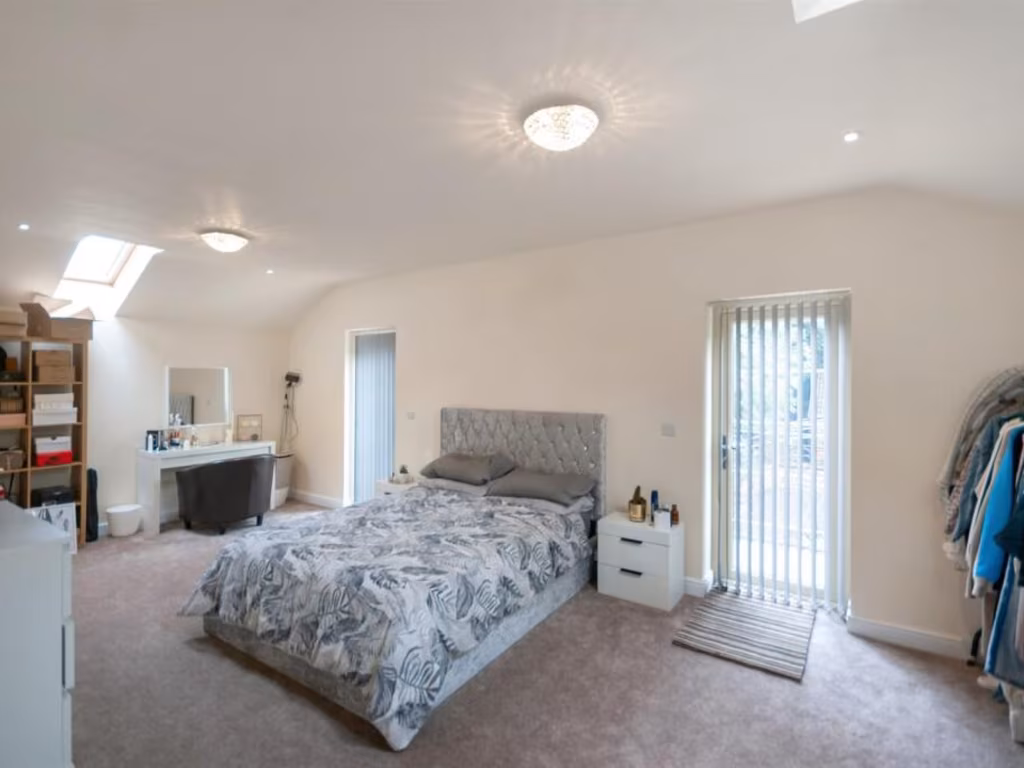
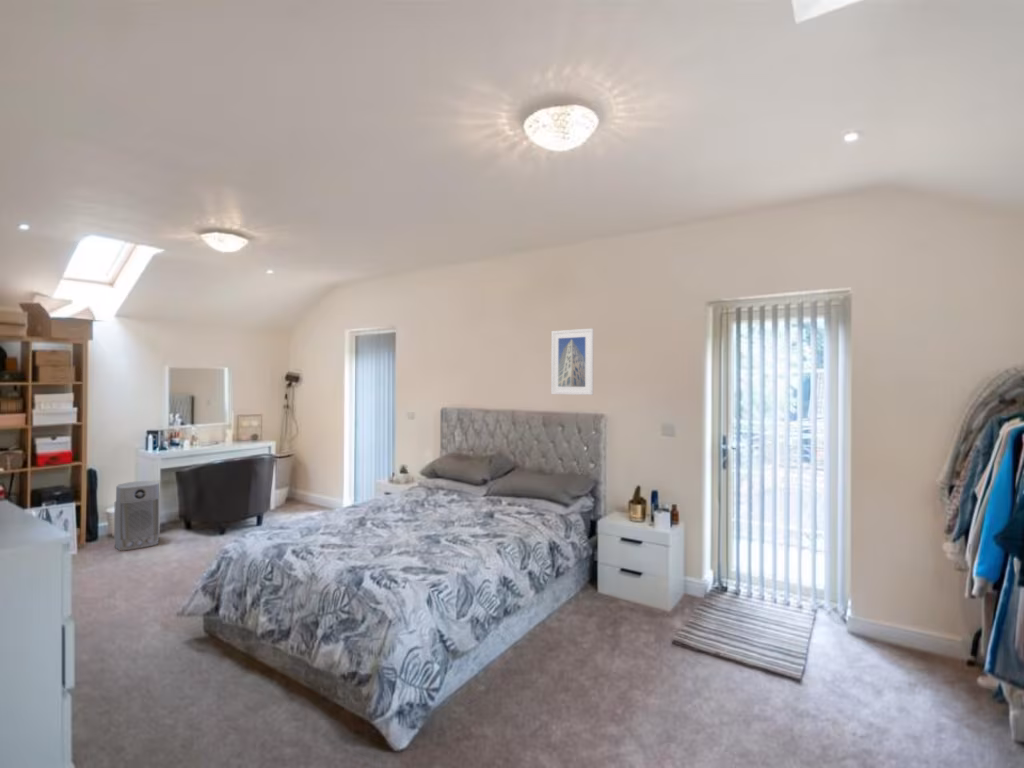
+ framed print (571, 362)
+ air purifier (137, 513)
